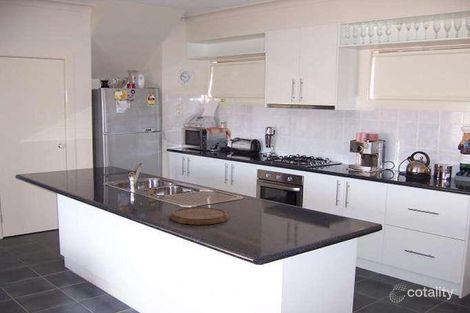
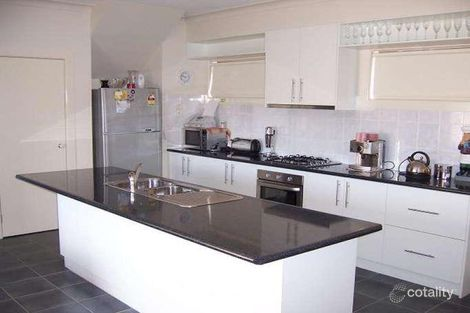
- cutting board (199, 215)
